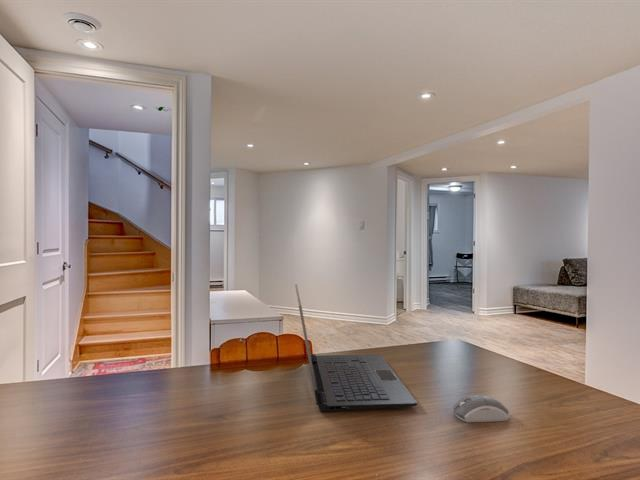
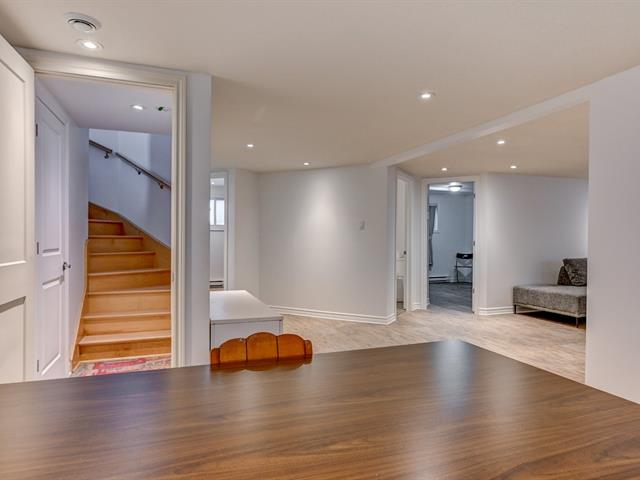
- computer mouse (481, 405)
- laptop computer (347, 355)
